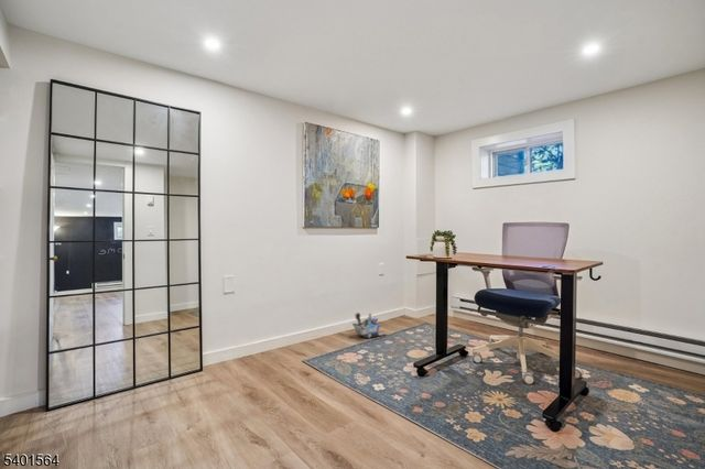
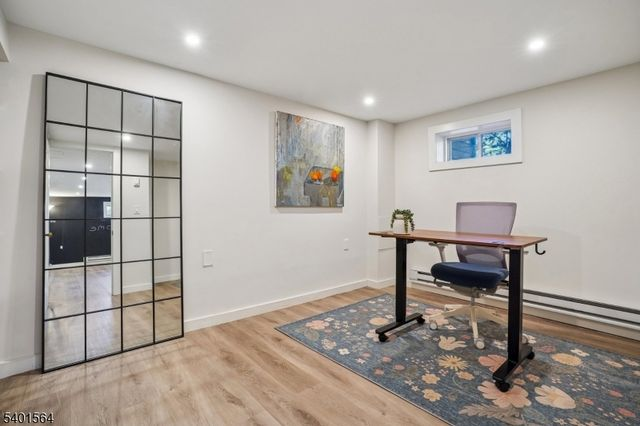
- waste bin (369, 323)
